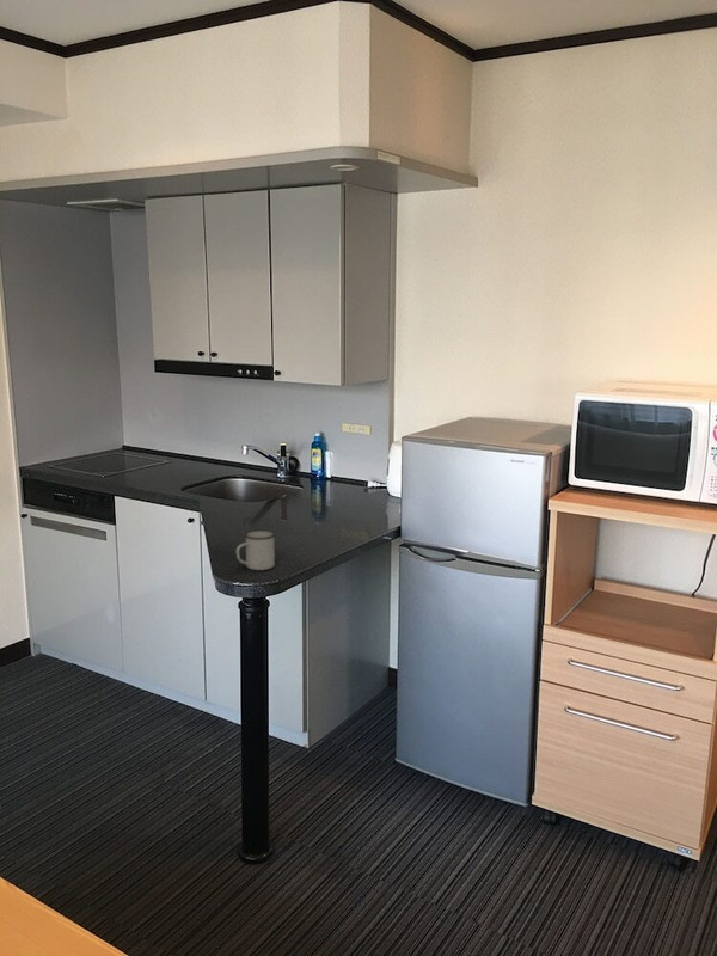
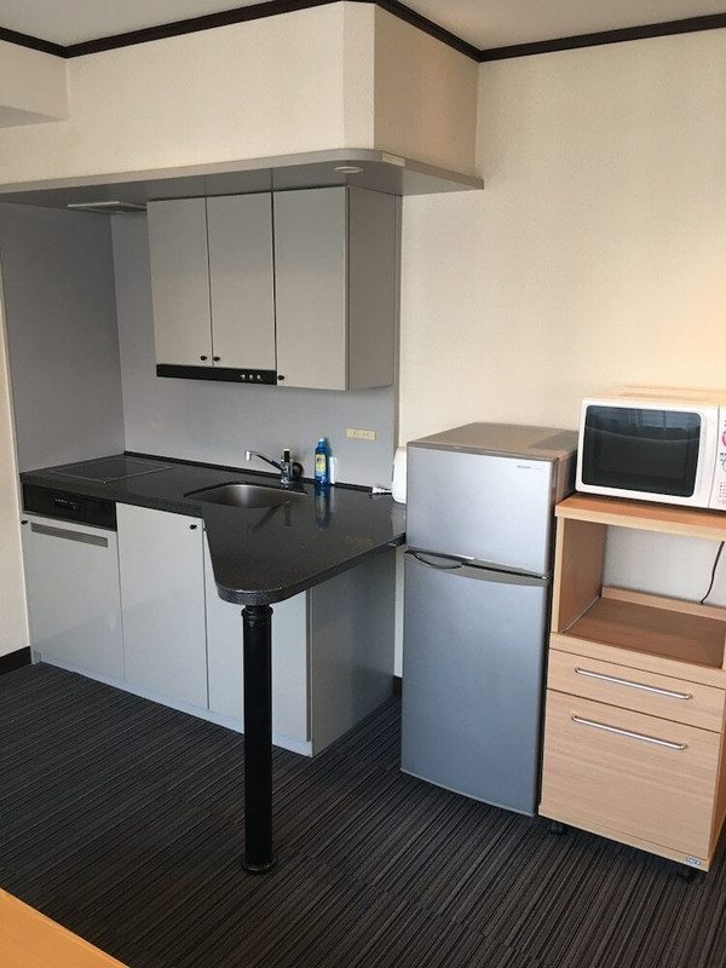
- mug (255, 551)
